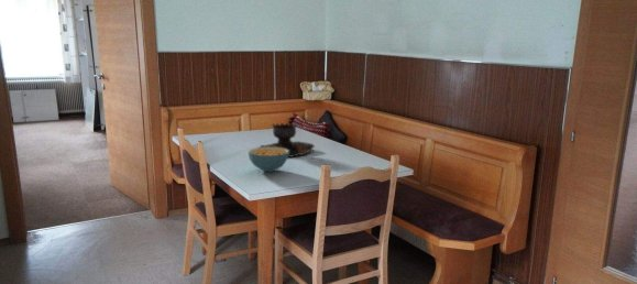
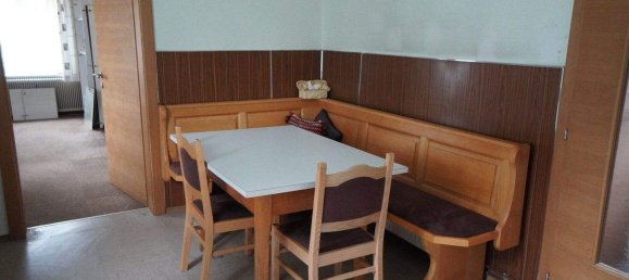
- brazier (284, 138)
- cereal bowl (268, 161)
